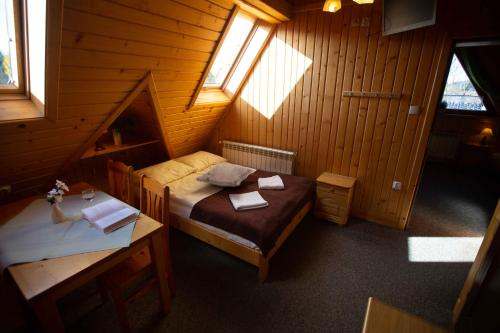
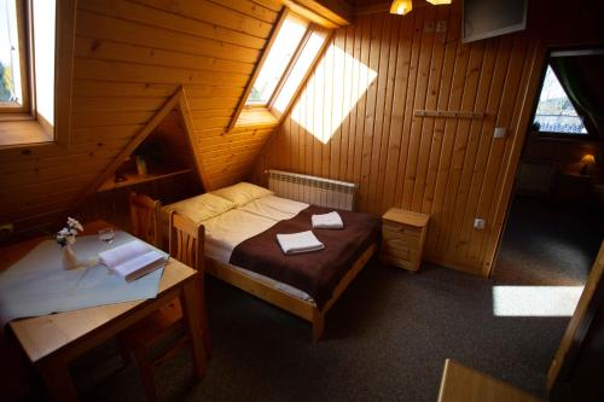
- decorative pillow (226, 174)
